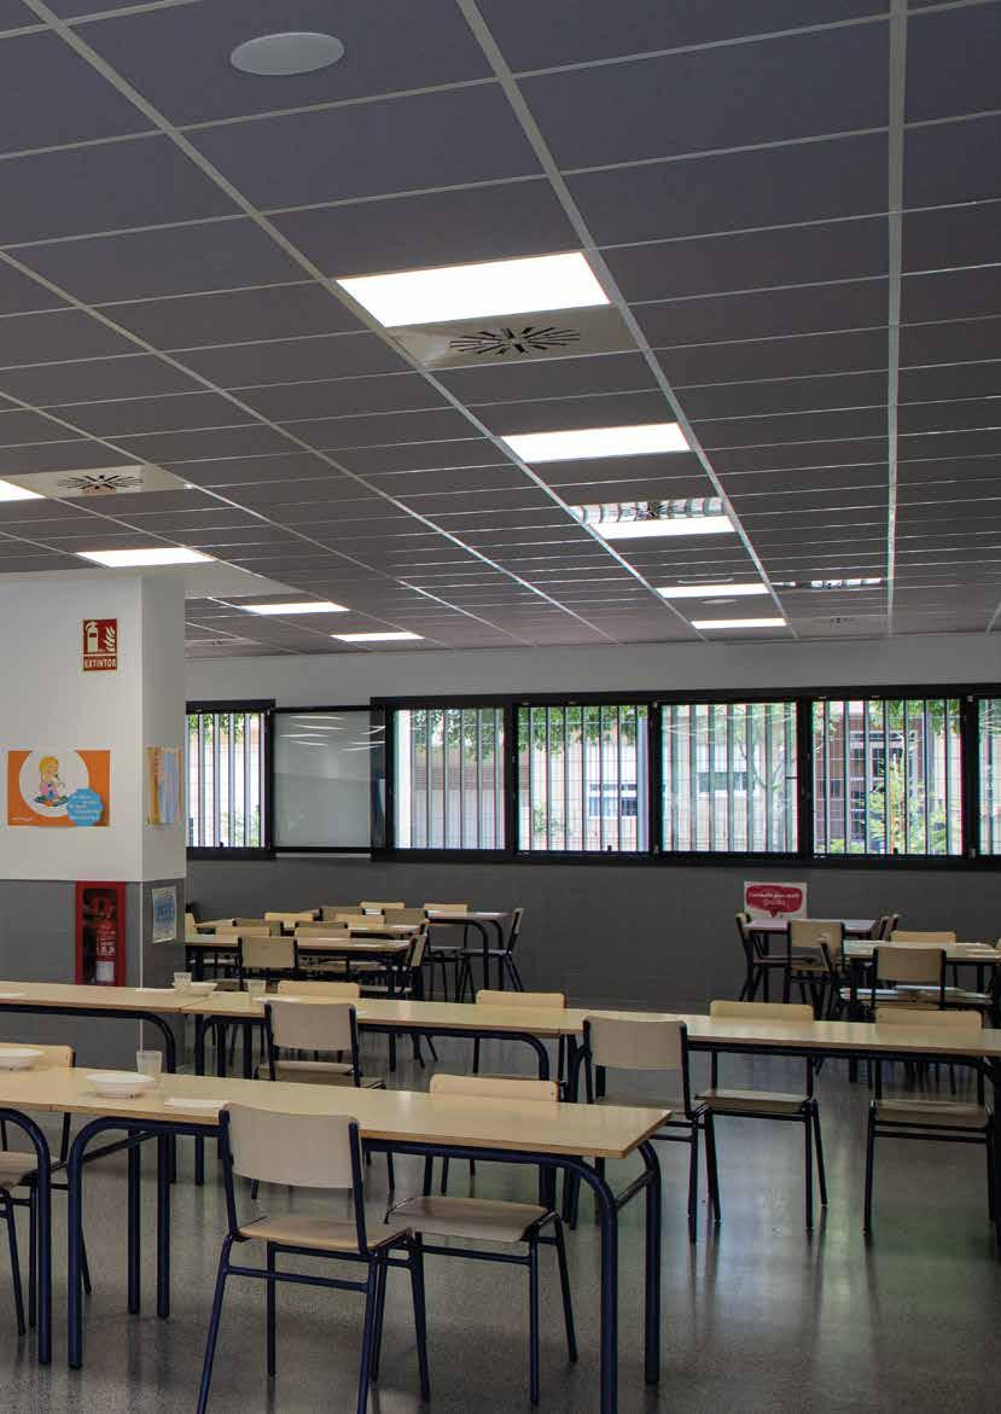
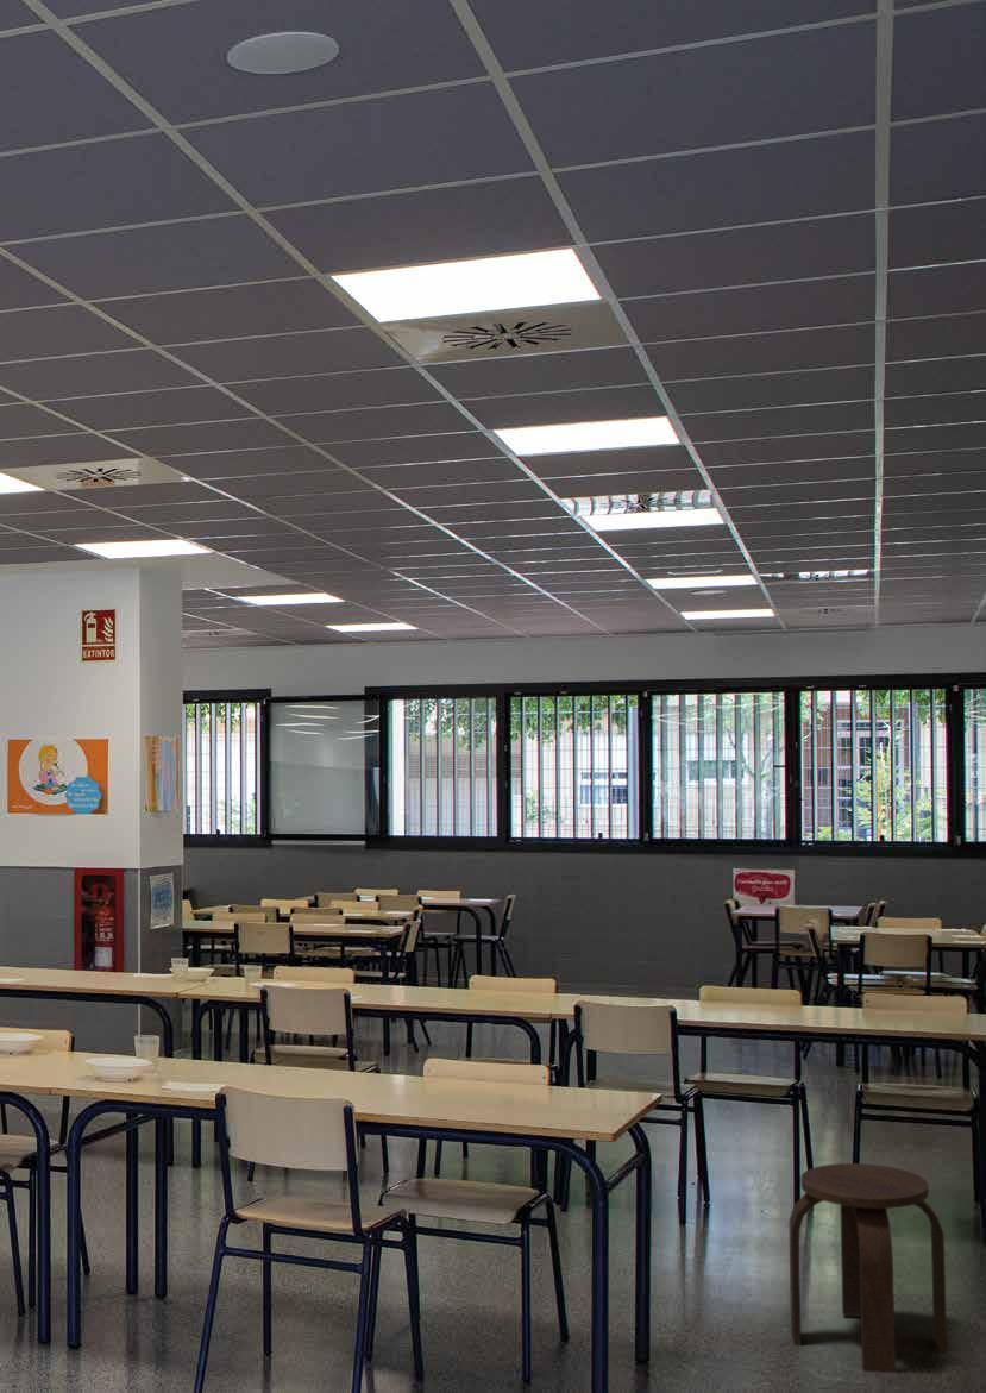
+ stool (865, 1261)
